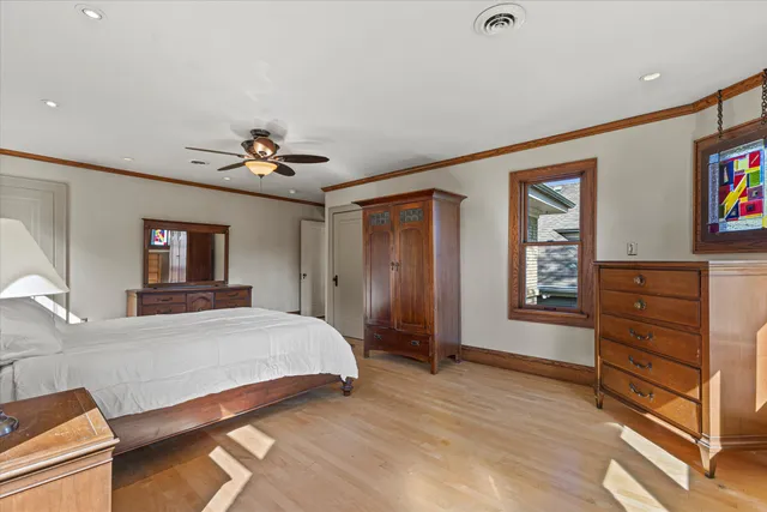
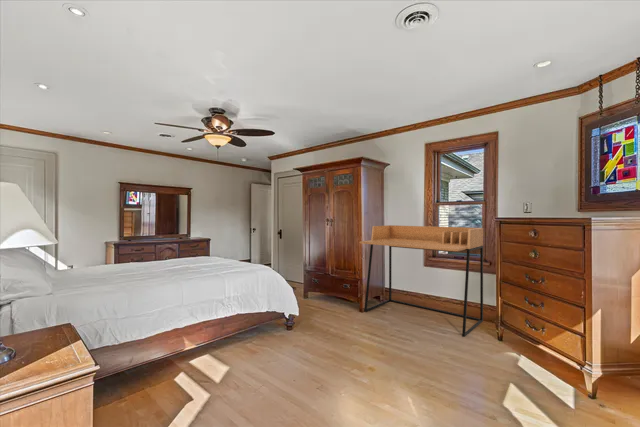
+ desk (423, 249)
